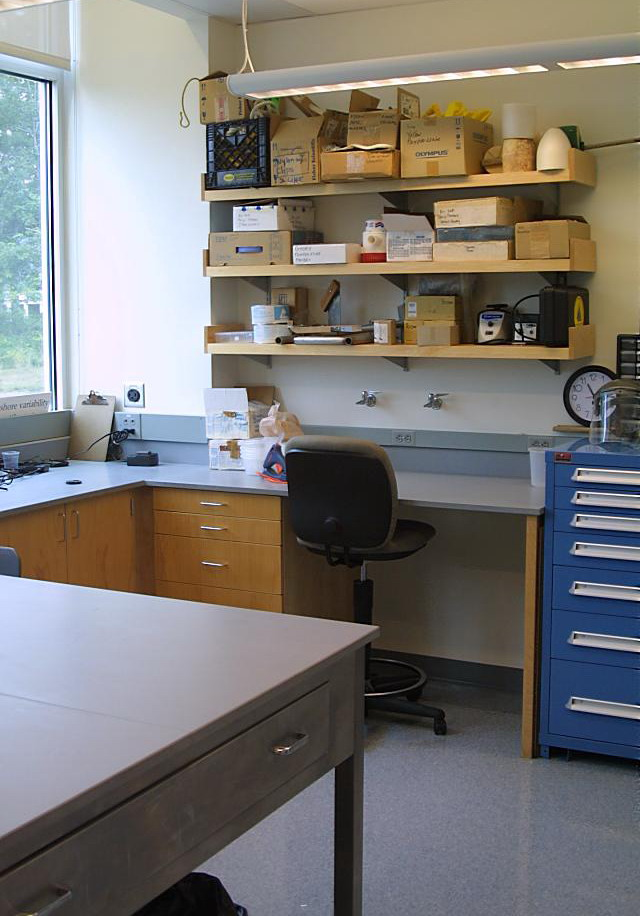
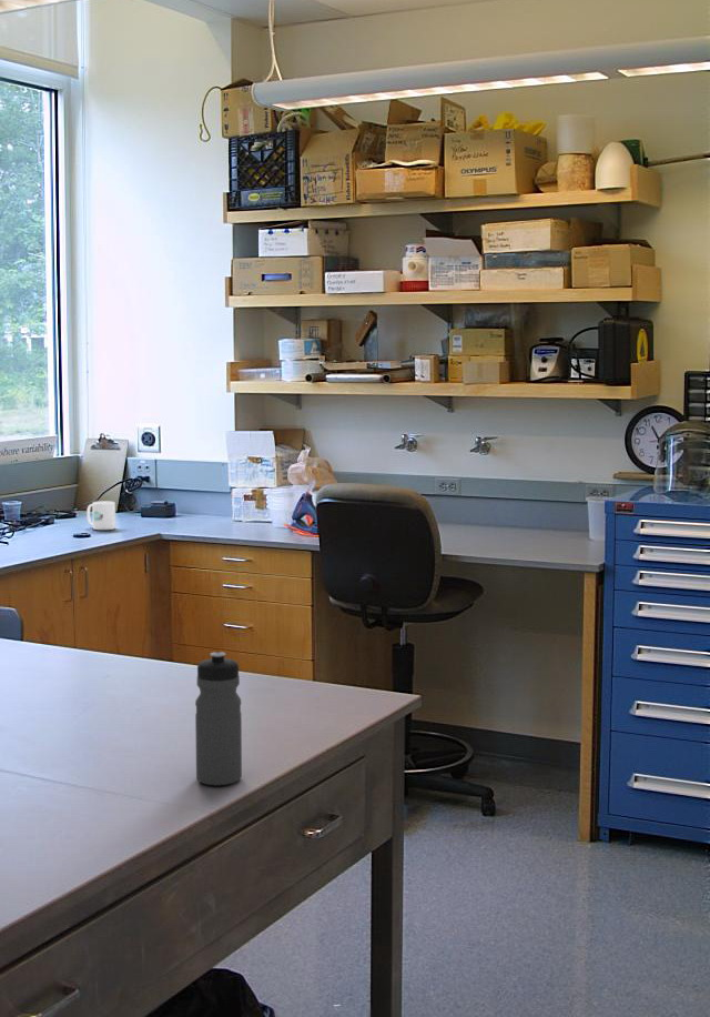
+ water bottle (217, 715)
+ mug (100, 515)
